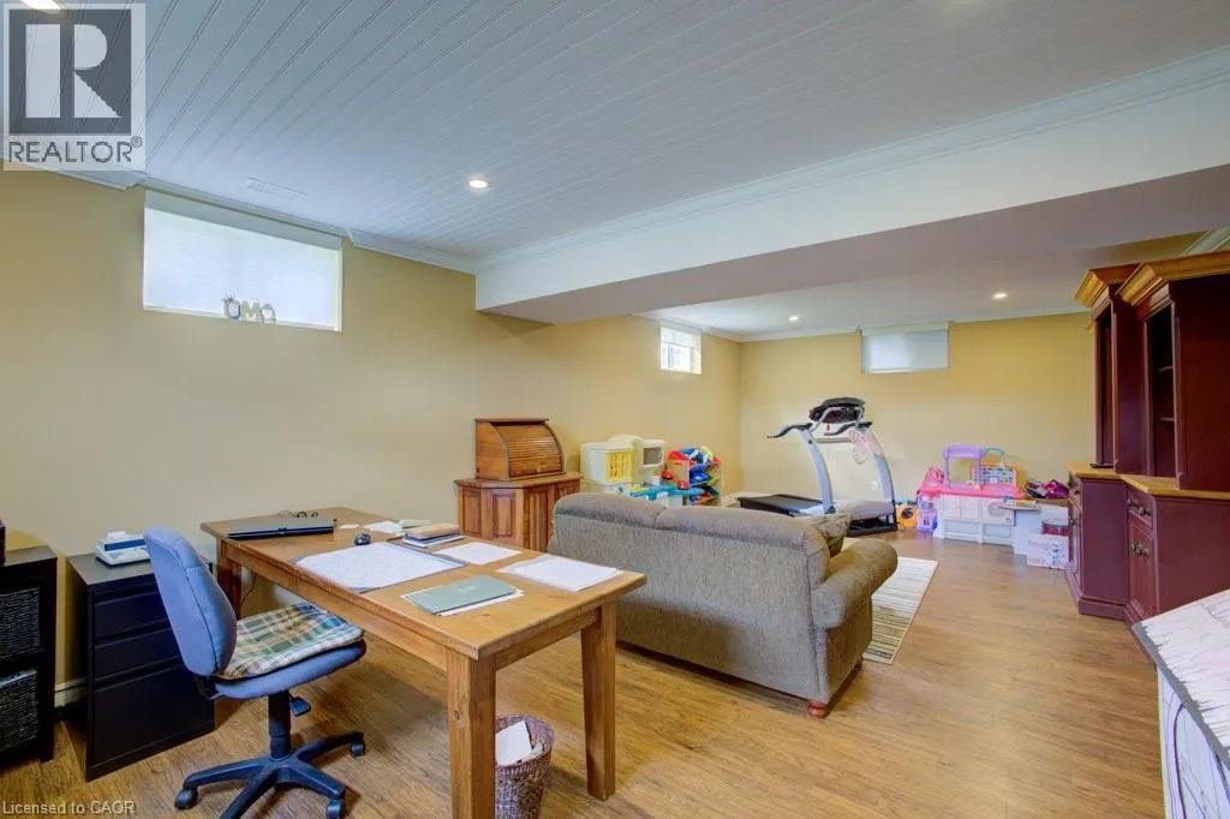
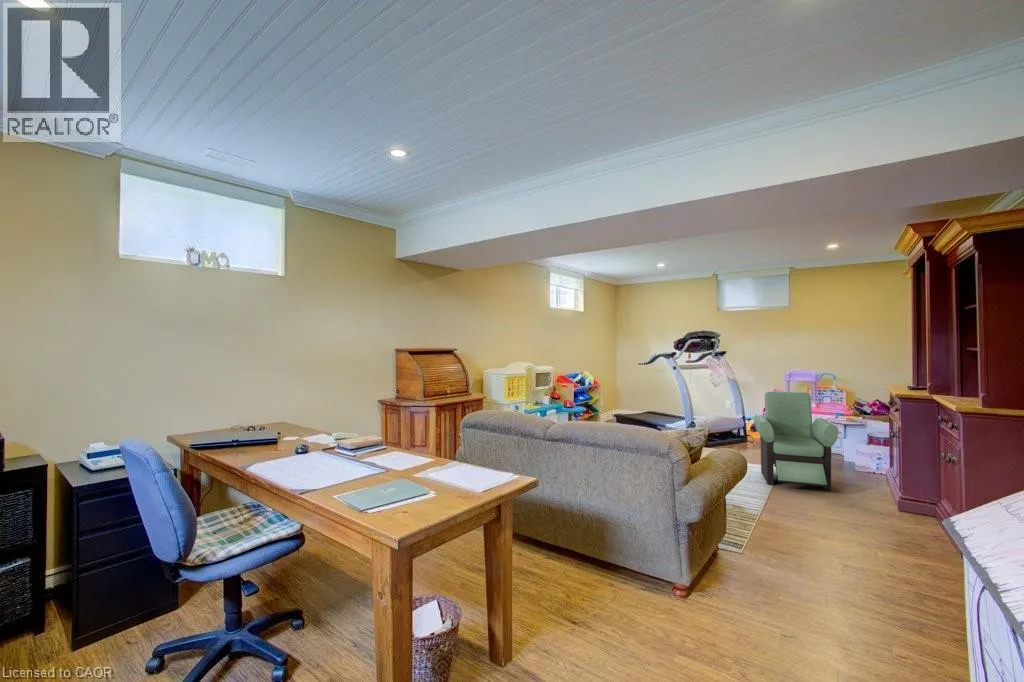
+ armchair (793, 437)
